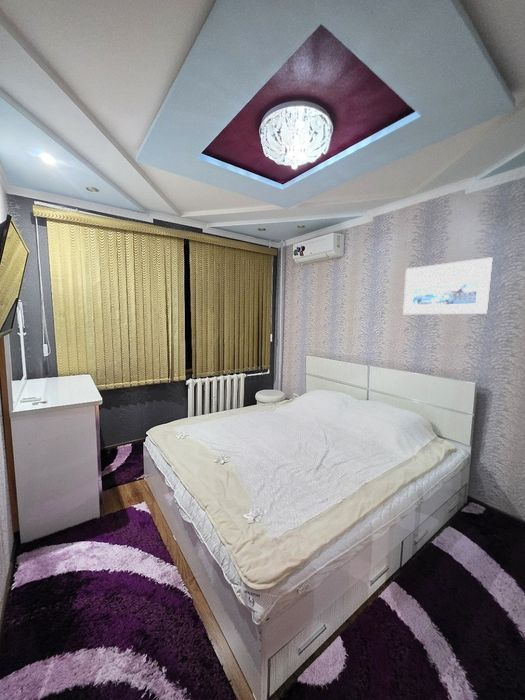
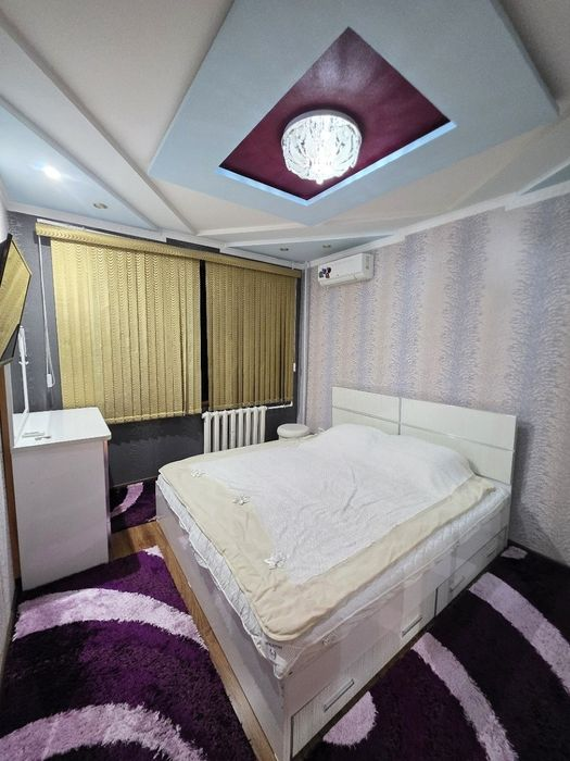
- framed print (442, 289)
